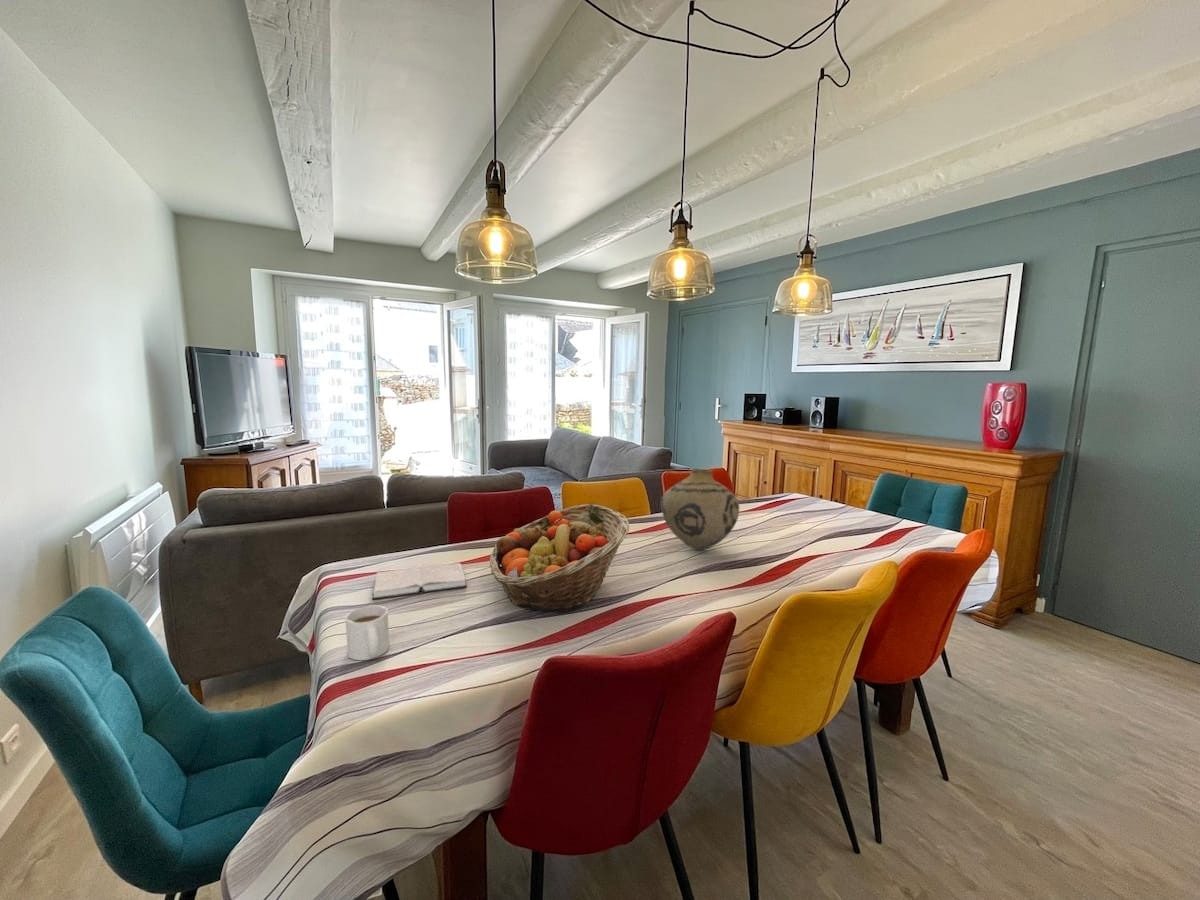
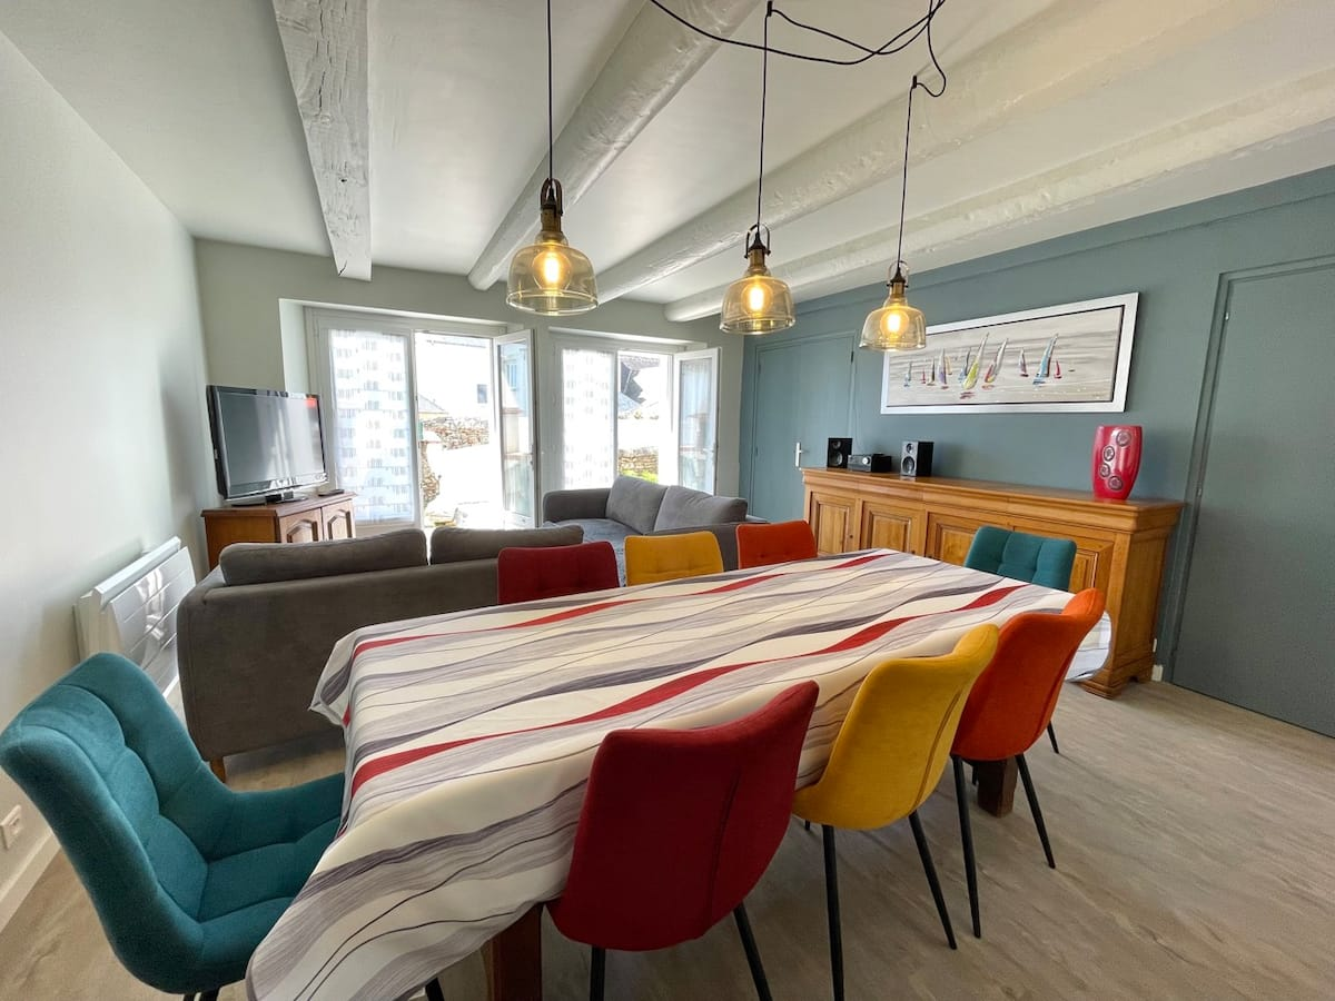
- mug (369, 635)
- hardback book (420, 578)
- vase (699, 509)
- fruit basket (558, 551)
